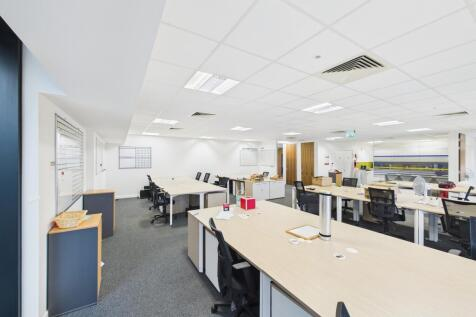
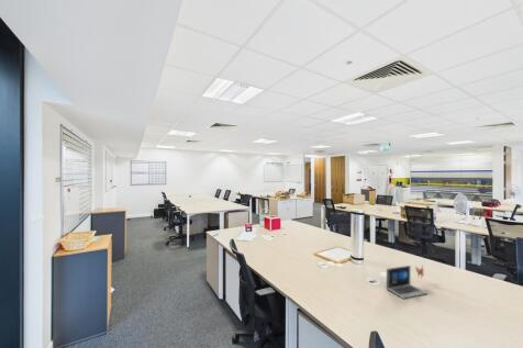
+ laptop (407, 278)
